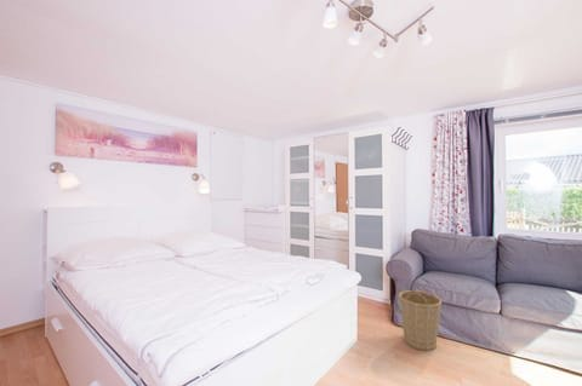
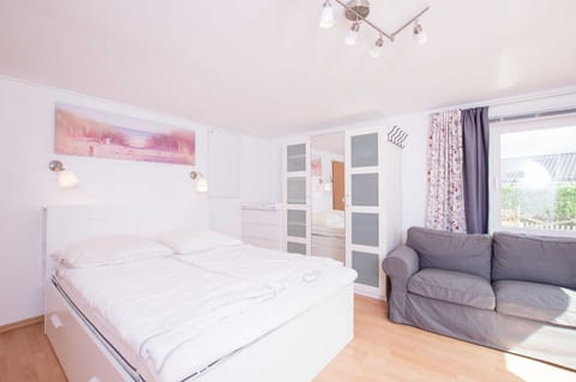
- basket (420, 315)
